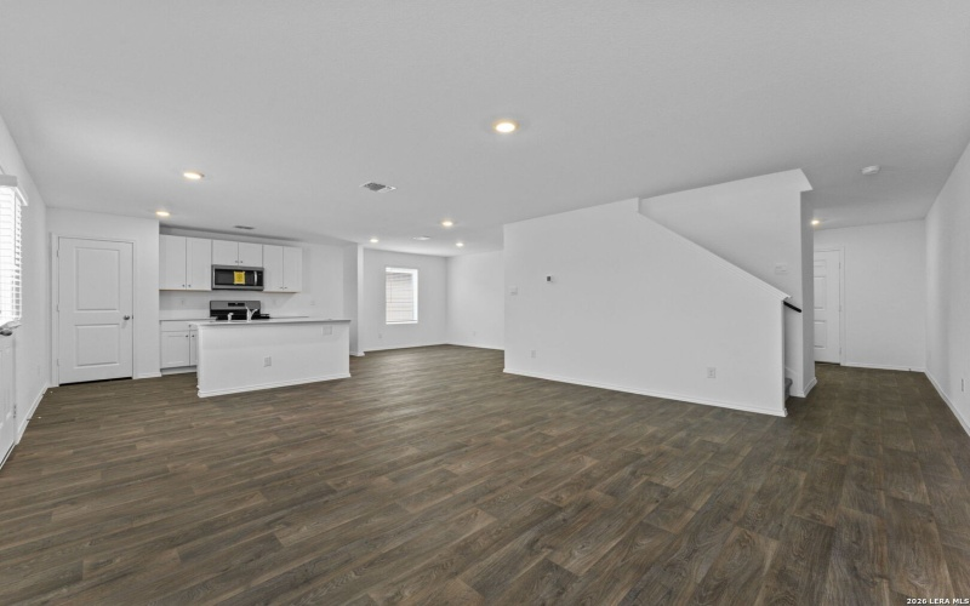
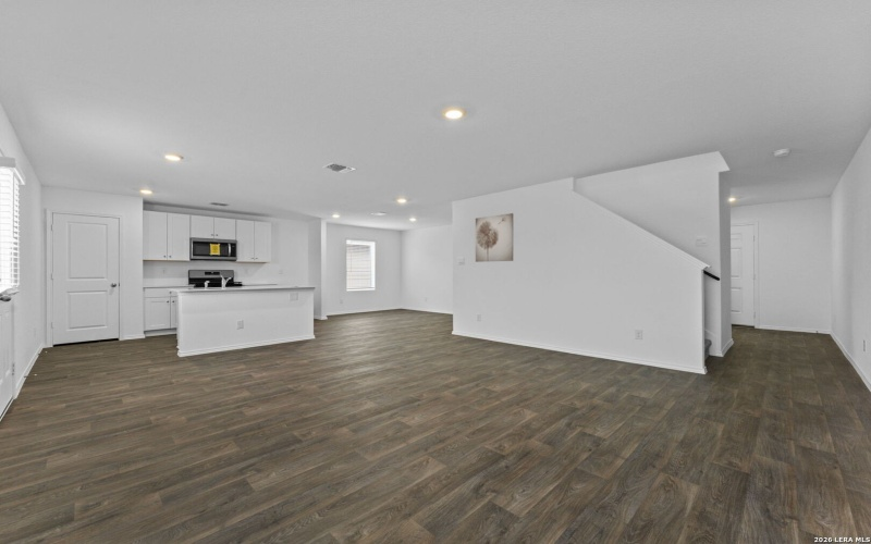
+ wall art (493, 238)
